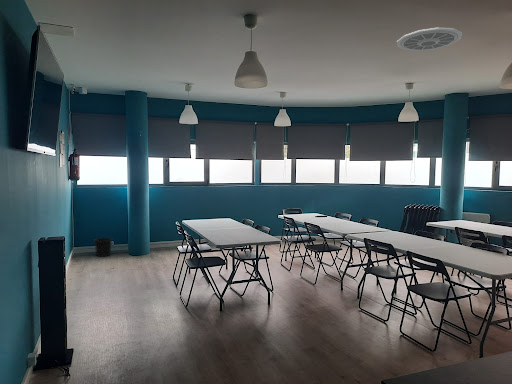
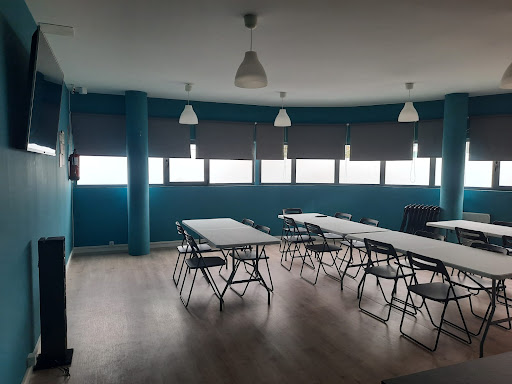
- trash can (103, 247)
- ceiling vent (428, 41)
